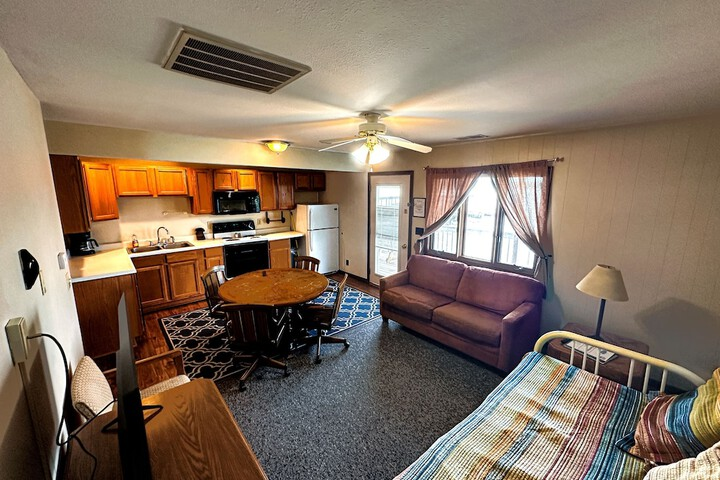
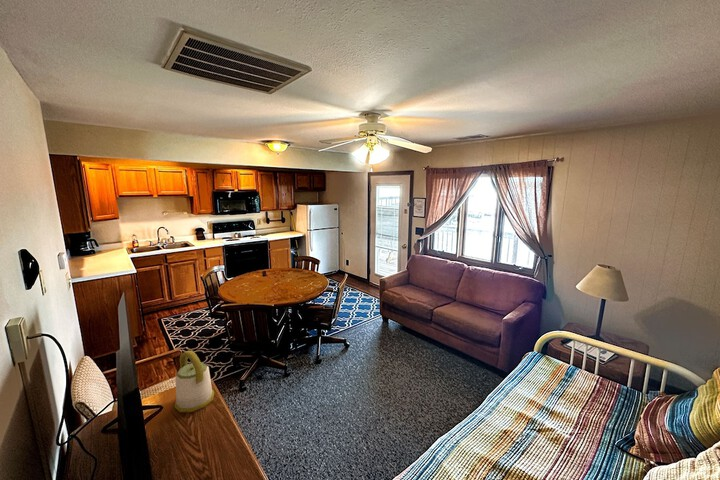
+ kettle (191, 375)
